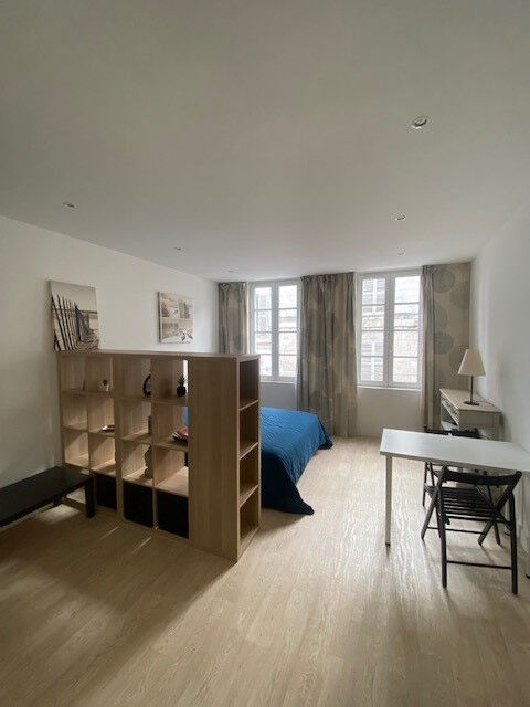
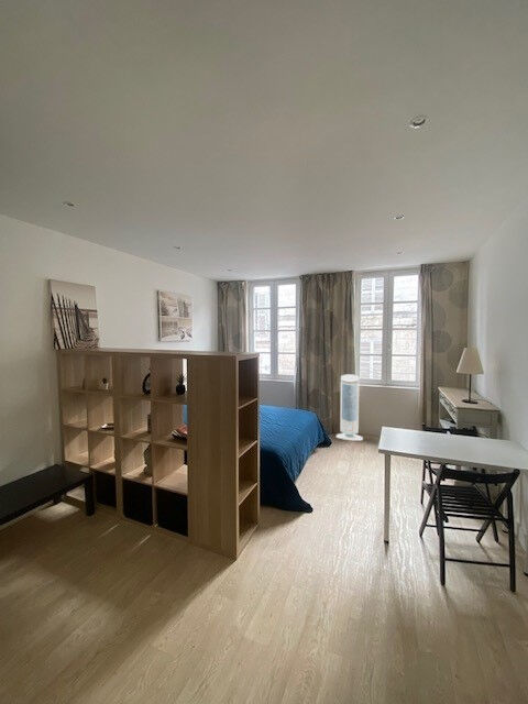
+ air purifier (349, 406)
